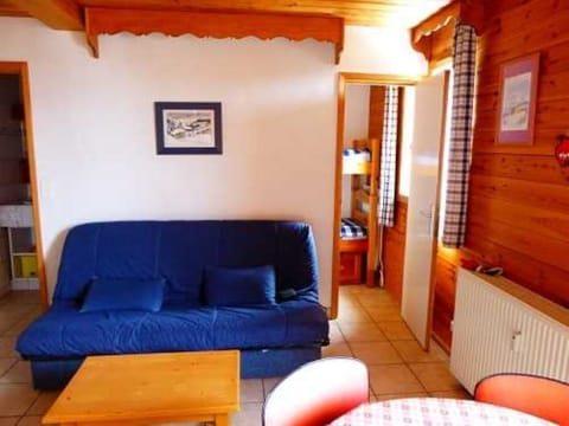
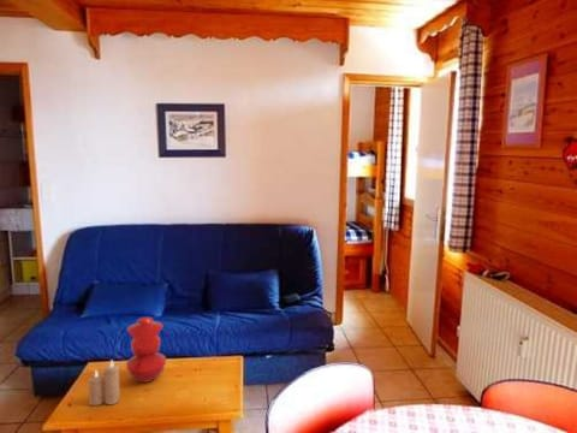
+ vase (145, 349)
+ candle (103, 381)
